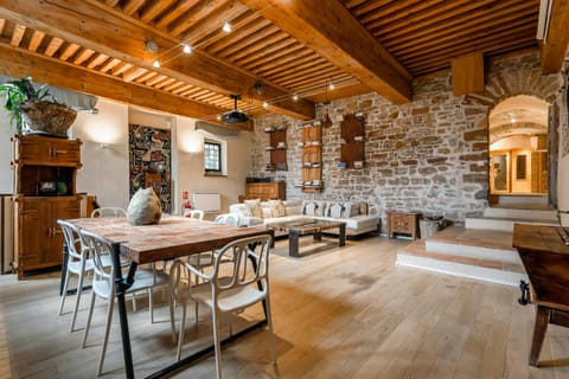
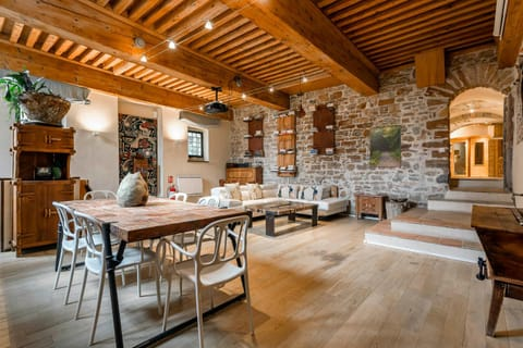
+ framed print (385, 147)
